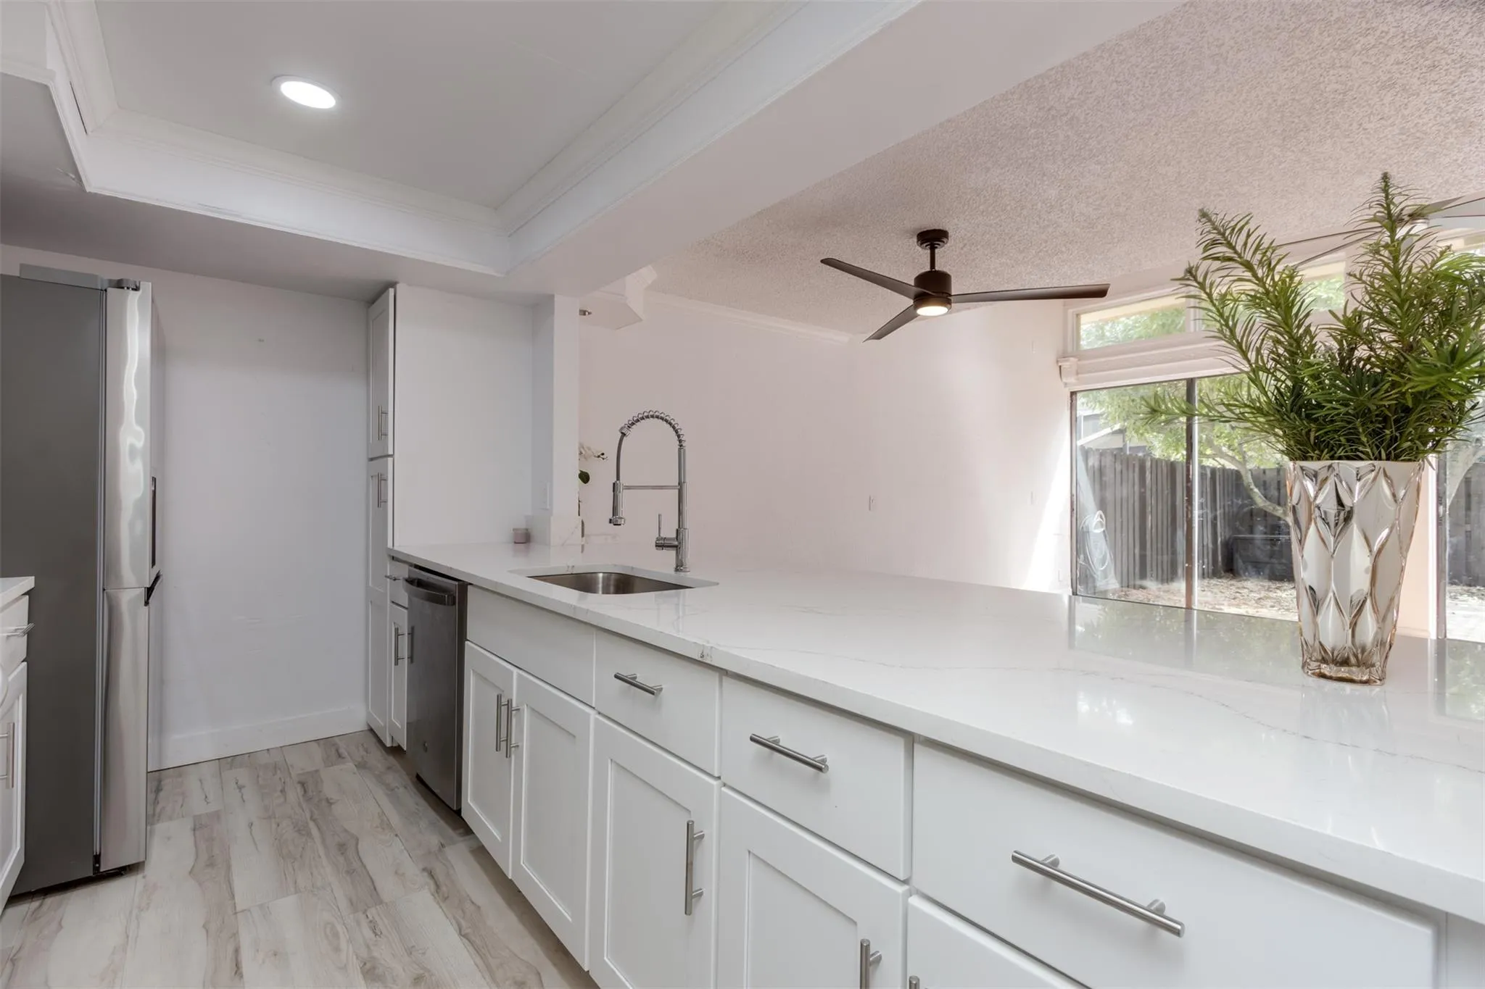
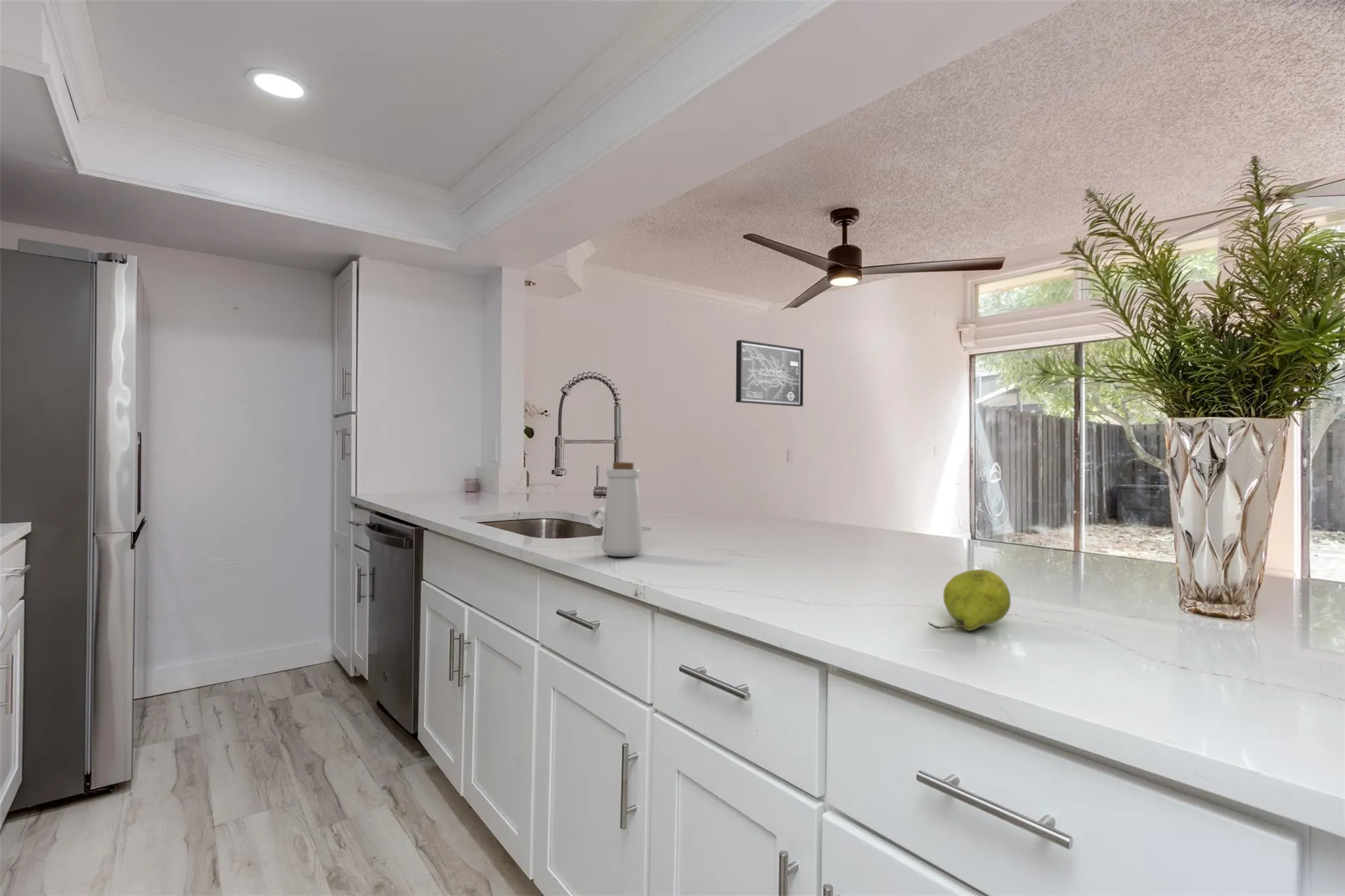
+ fruit (969, 597)
+ bottle (617, 508)
+ wall art (770, 374)
